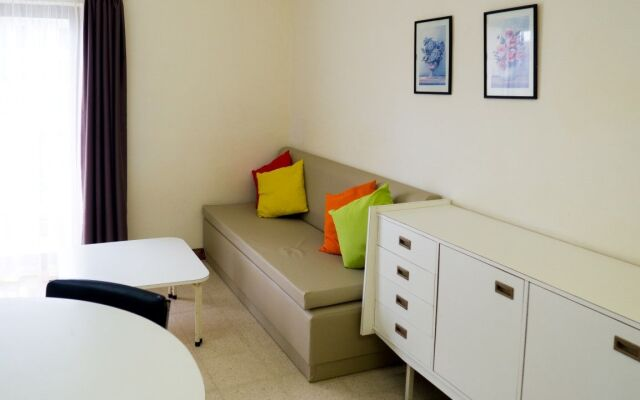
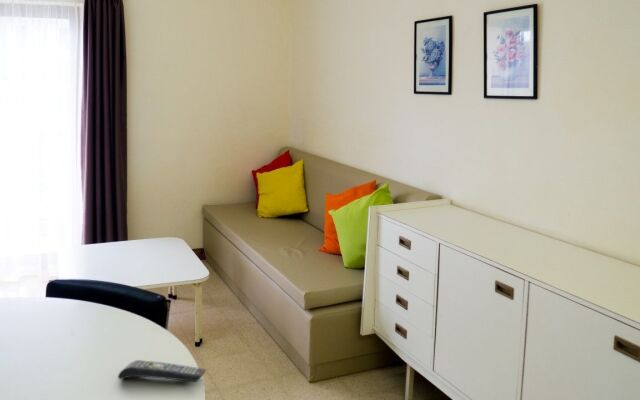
+ remote control (162, 371)
